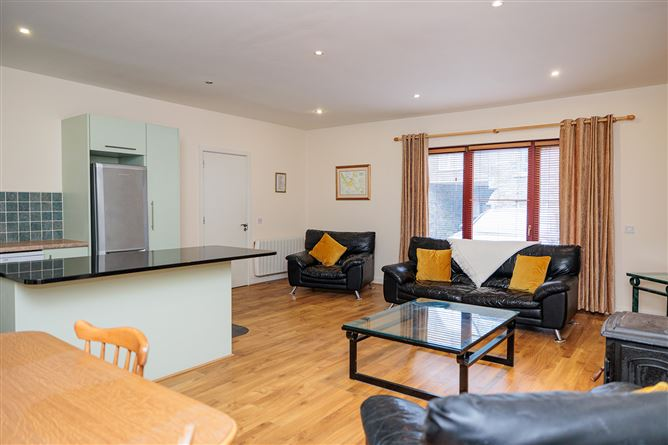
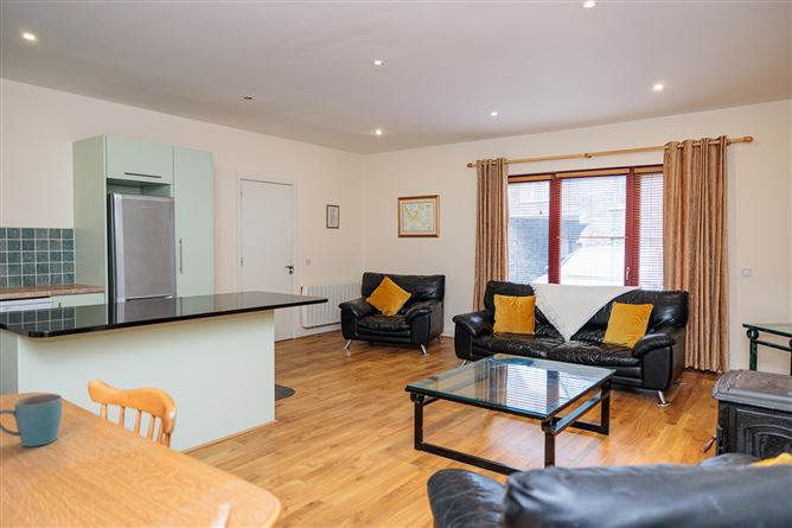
+ mug (30, 421)
